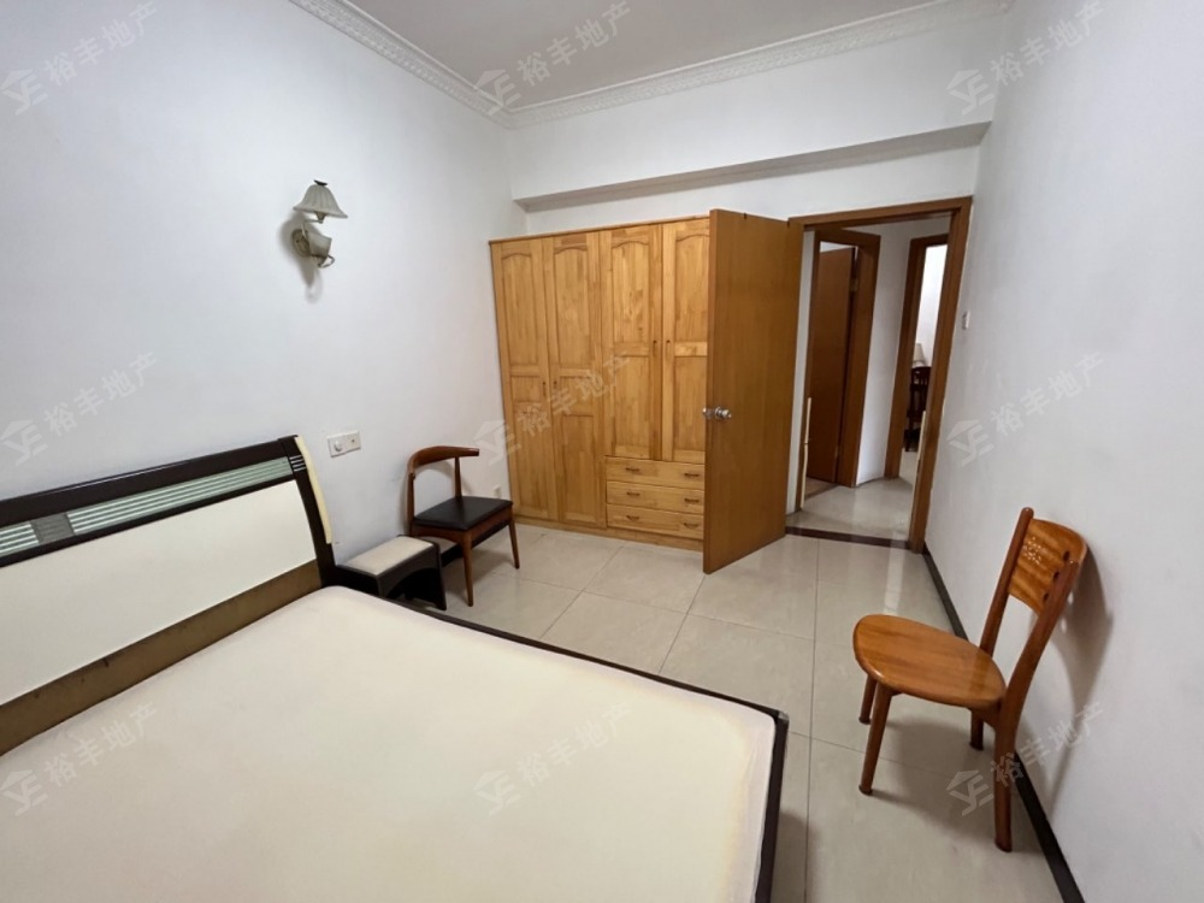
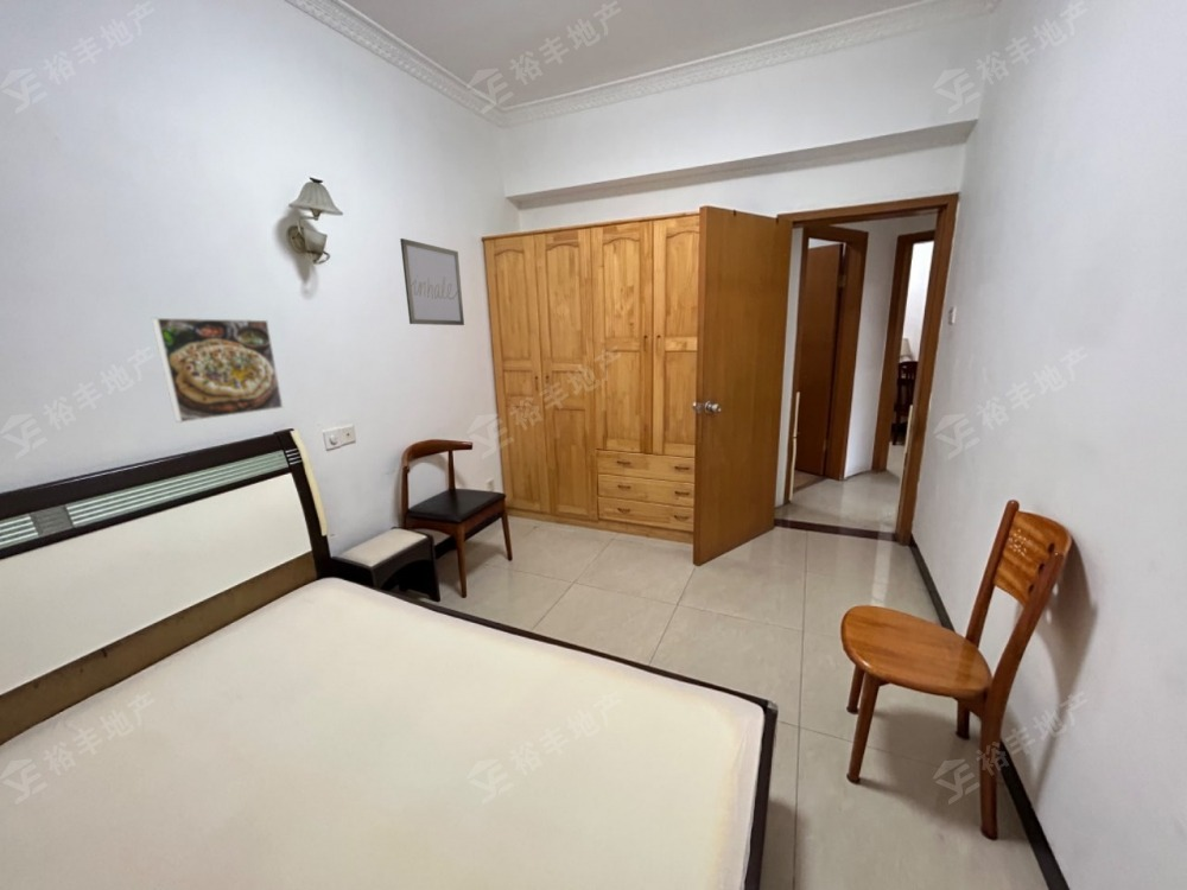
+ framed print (224, 368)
+ wall art (434, 285)
